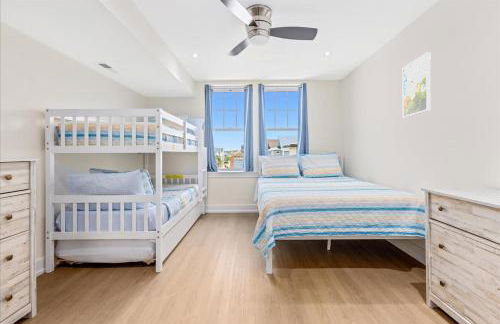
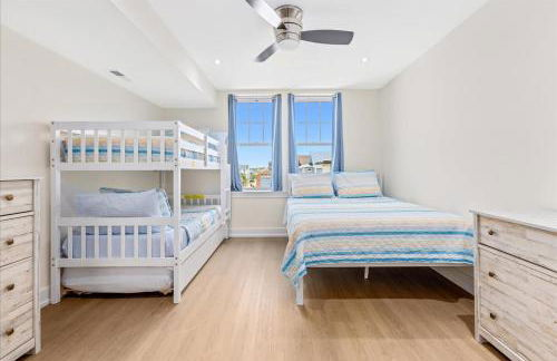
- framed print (415, 87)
